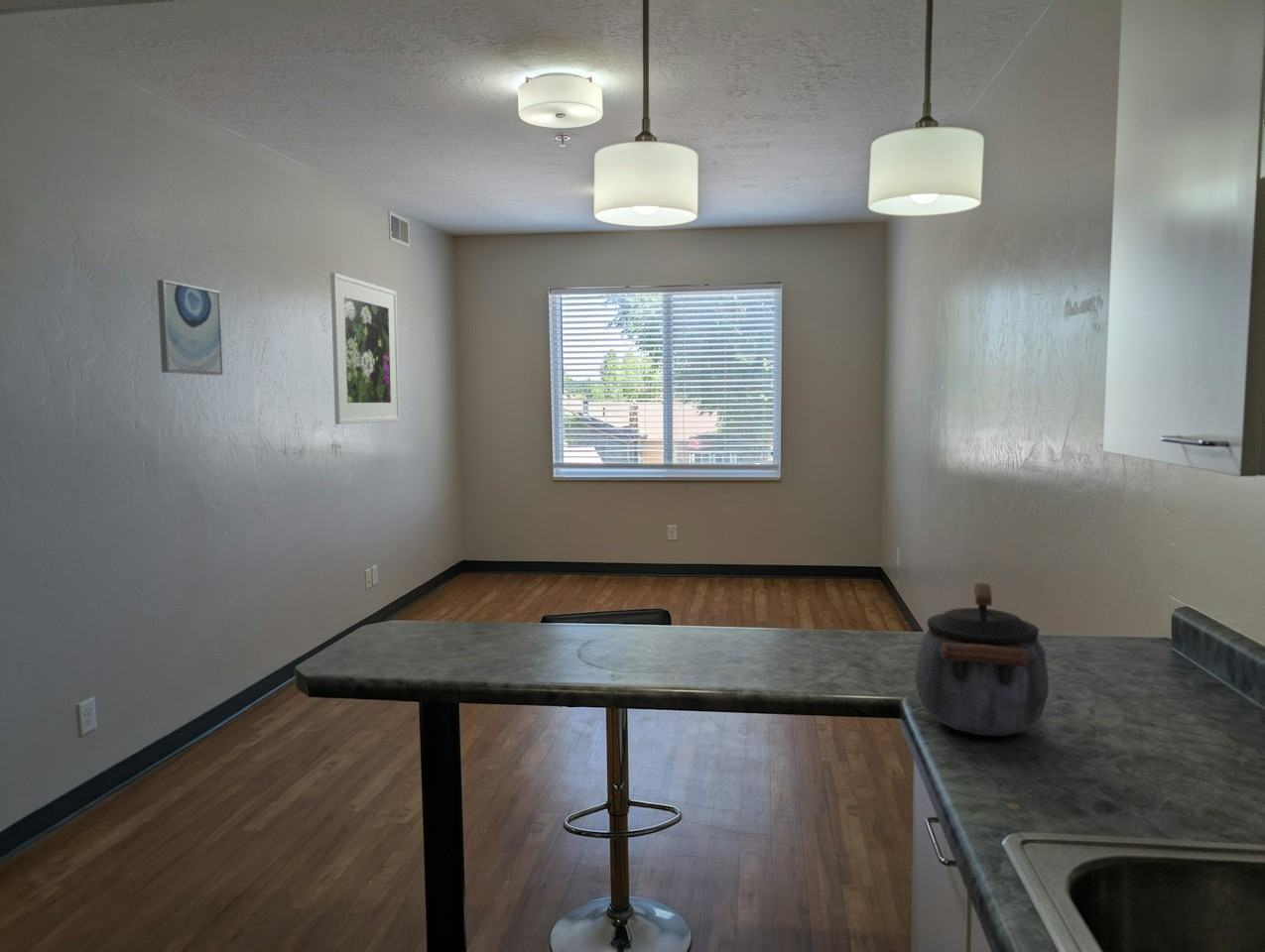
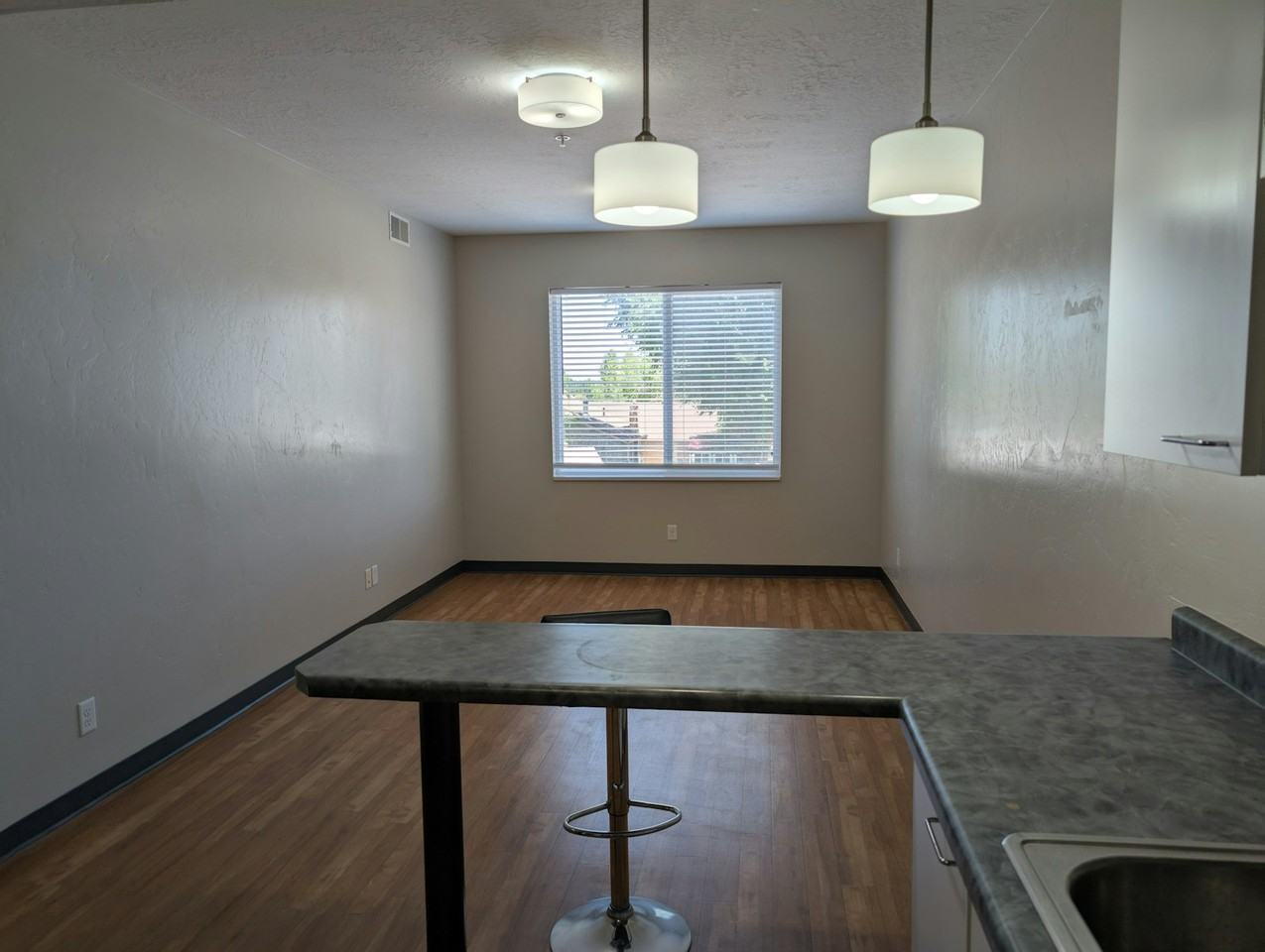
- wall art (191, 329)
- kettle (980, 657)
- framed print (367, 353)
